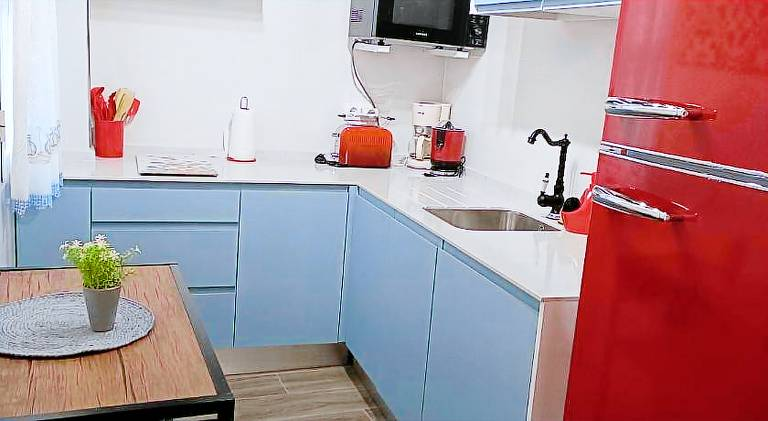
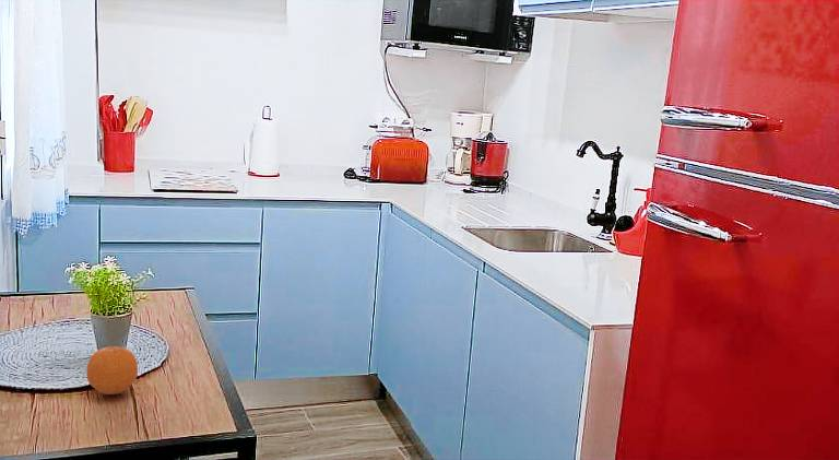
+ fruit (111, 369)
